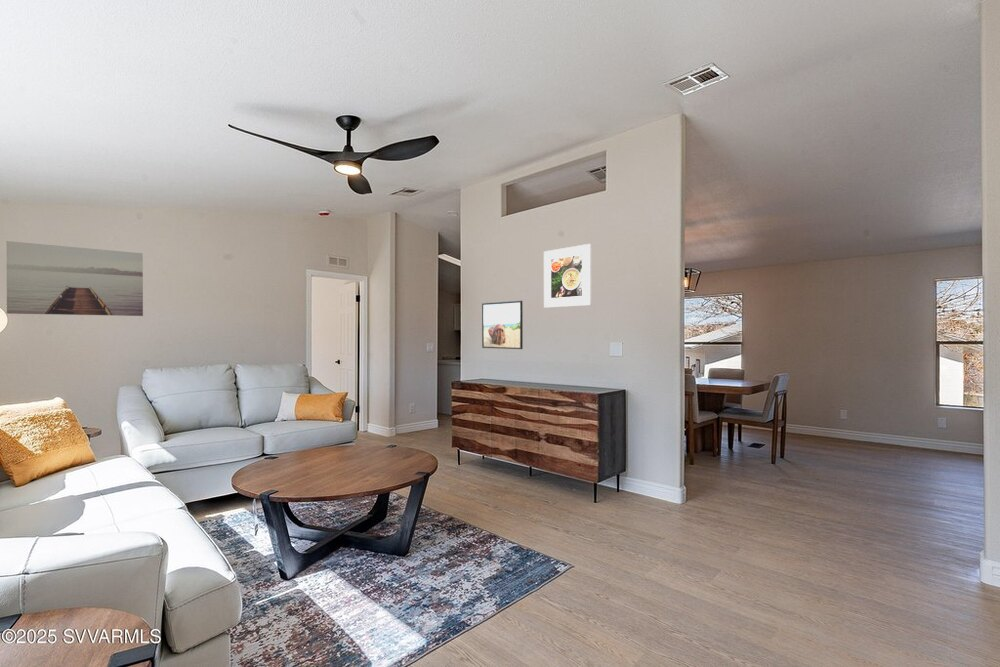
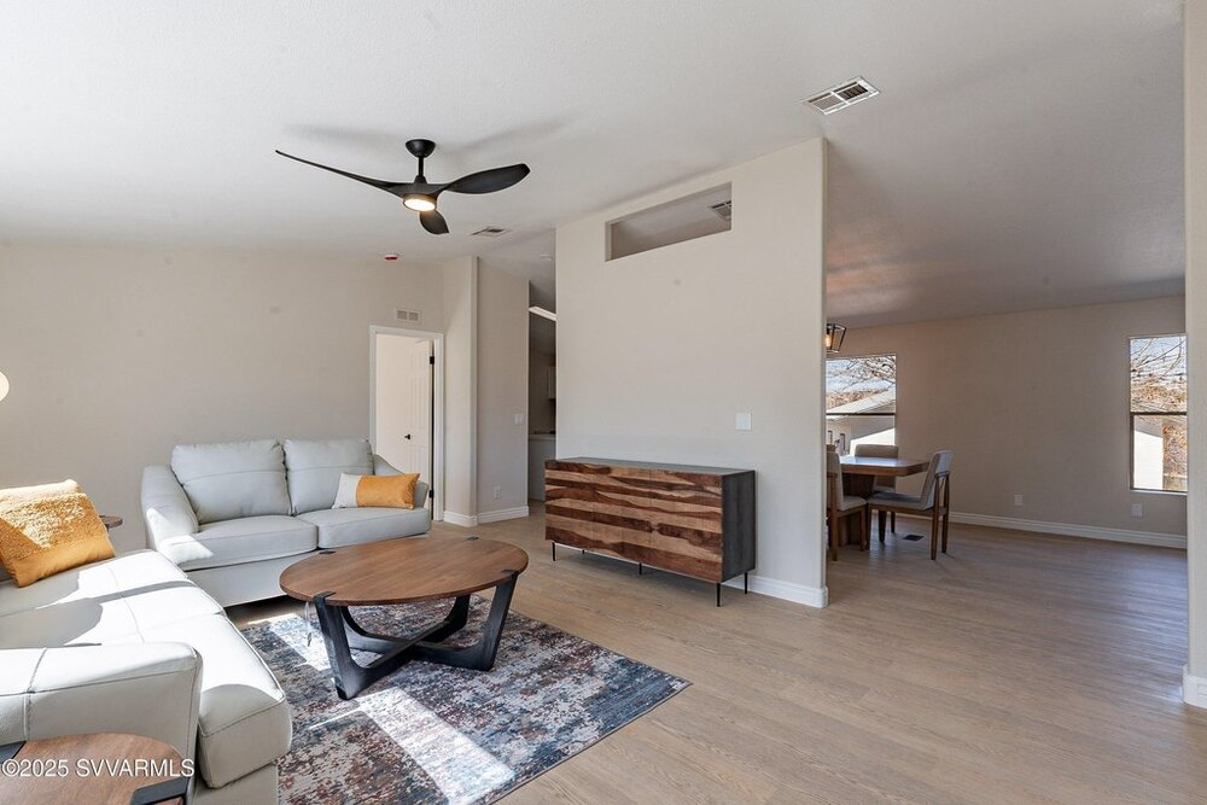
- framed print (566, 277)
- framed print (501, 325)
- wall art (79, 281)
